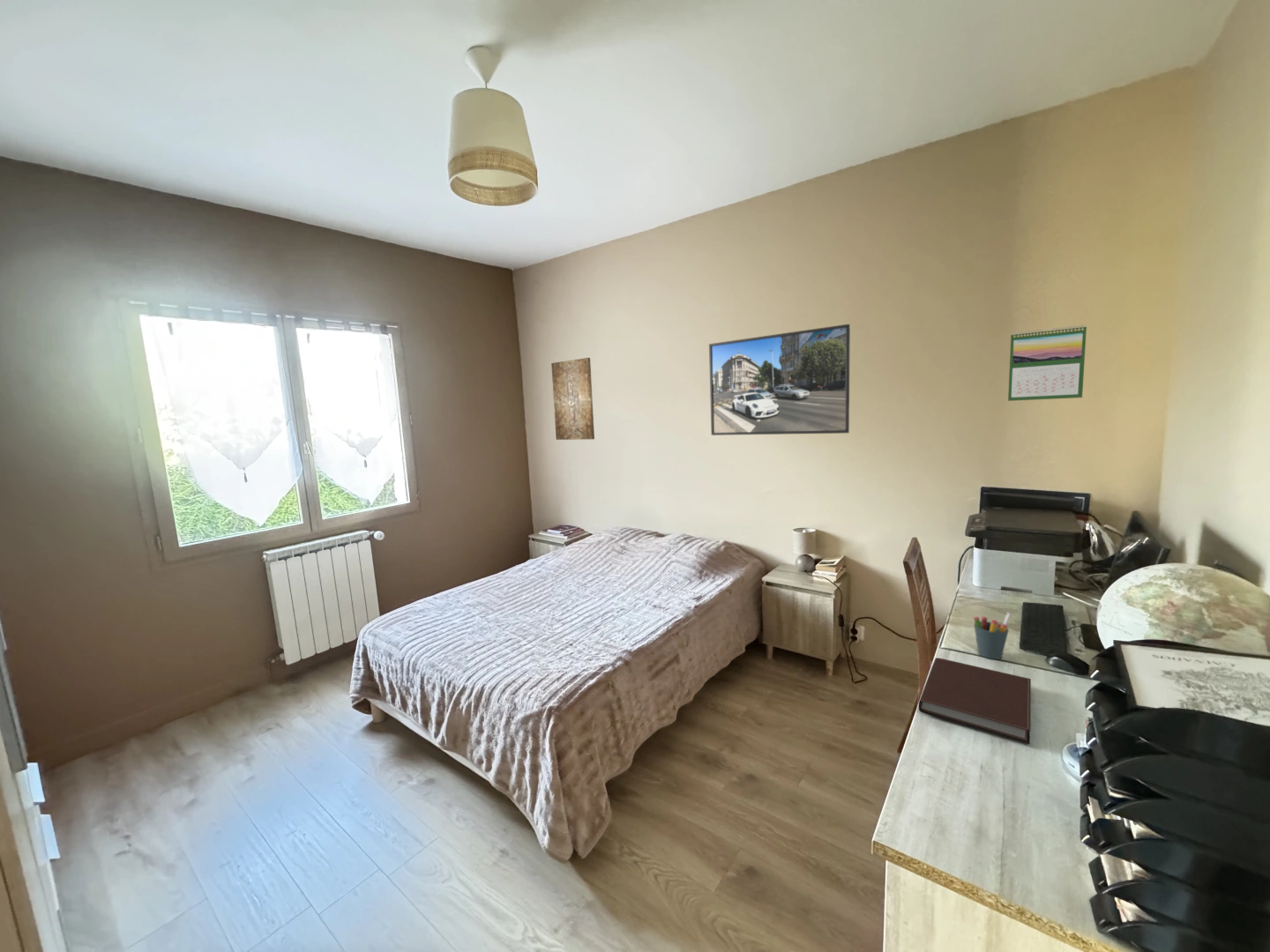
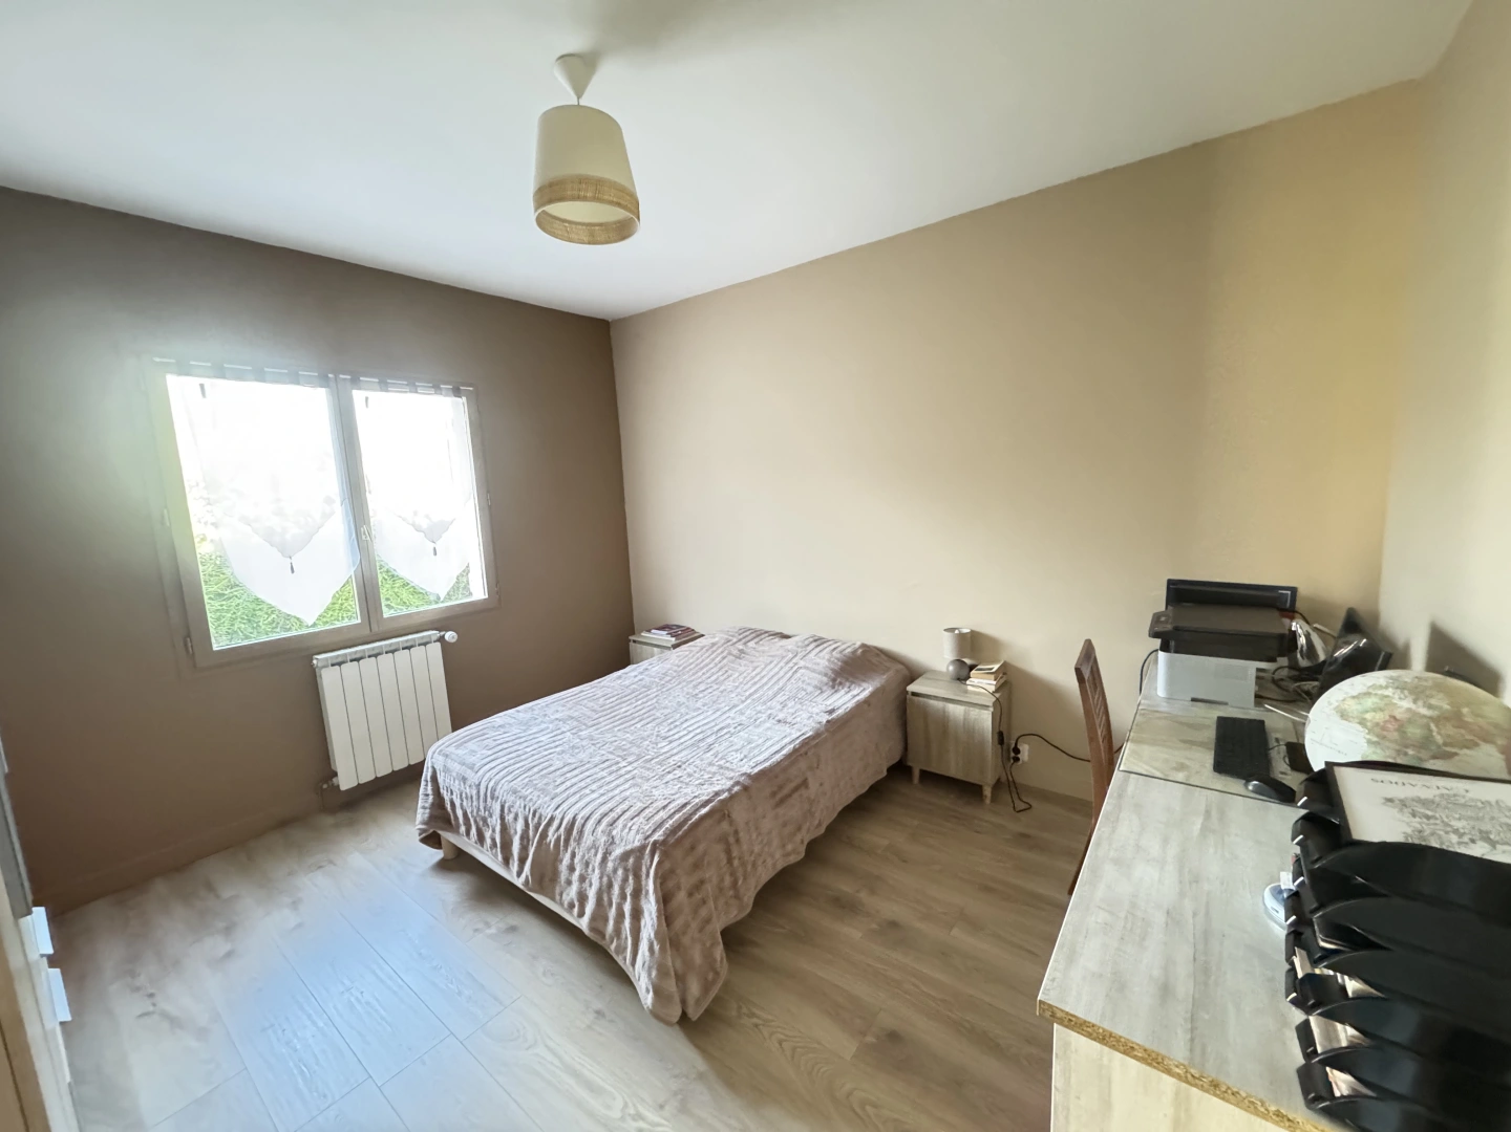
- pen holder (990, 633)
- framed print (773, 384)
- calendar (1045, 363)
- notebook (975, 695)
- wall art (572, 400)
